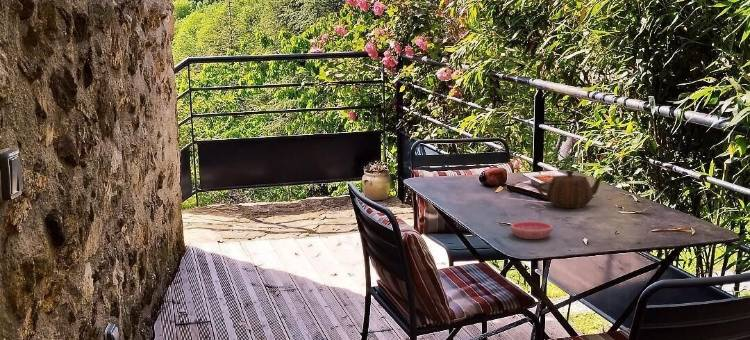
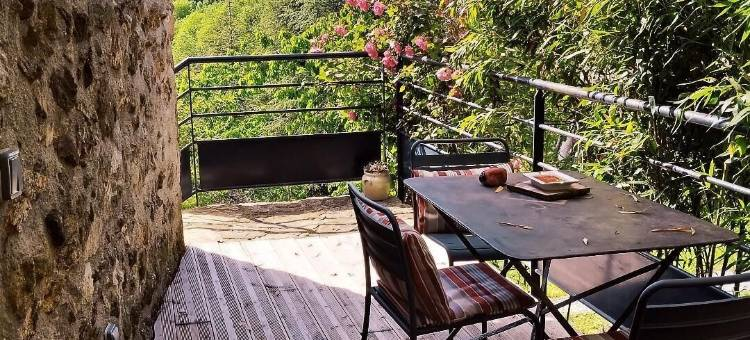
- saucer (531, 230)
- teapot (571, 187)
